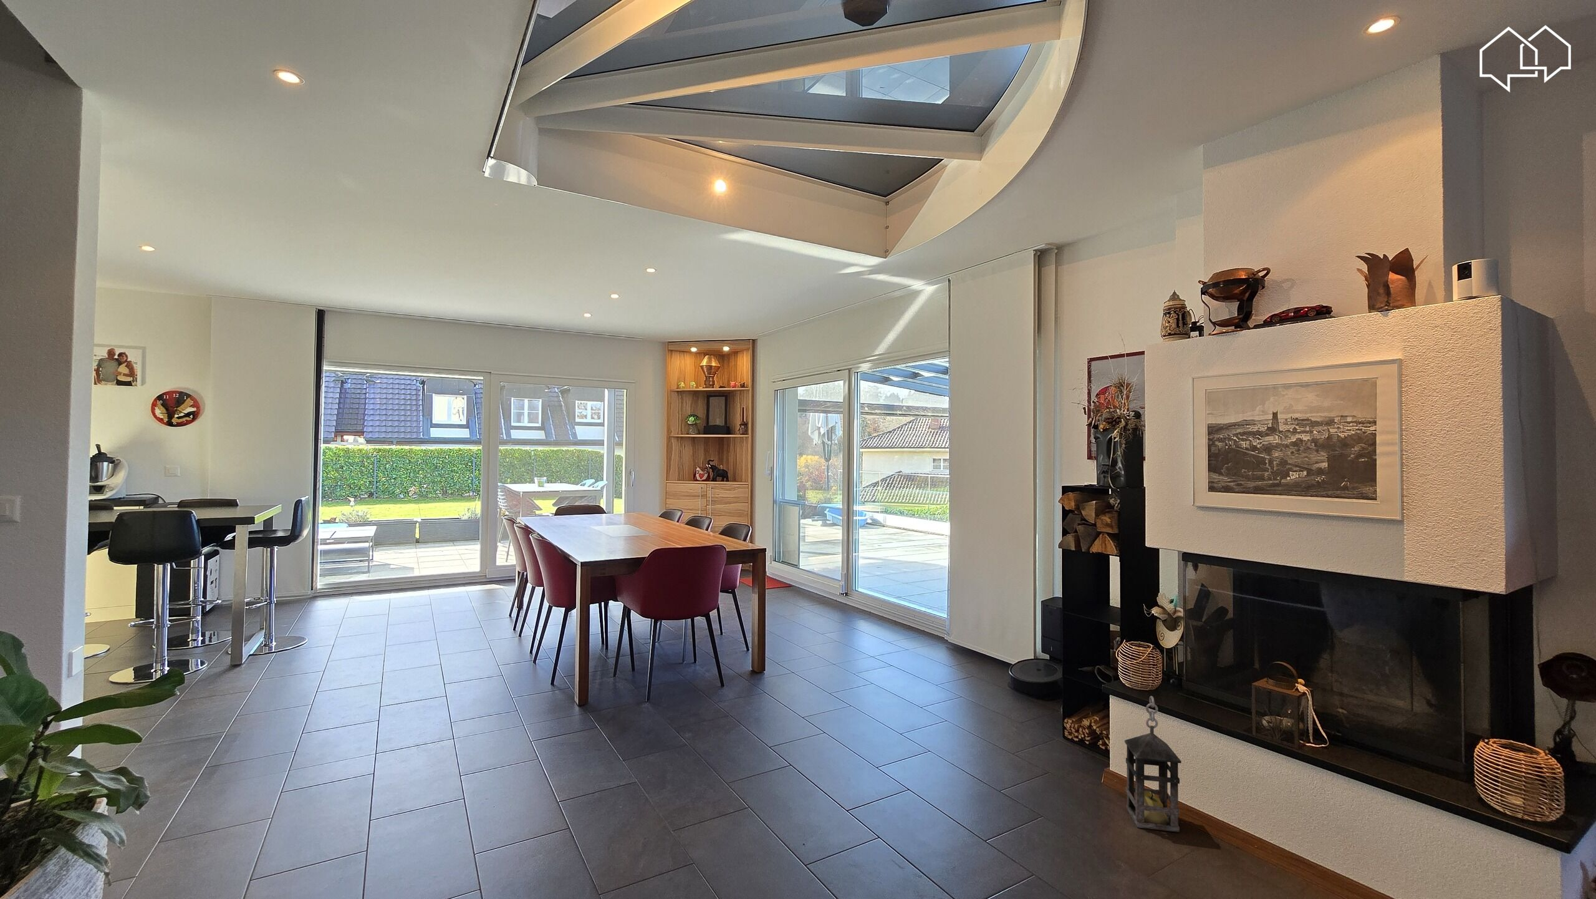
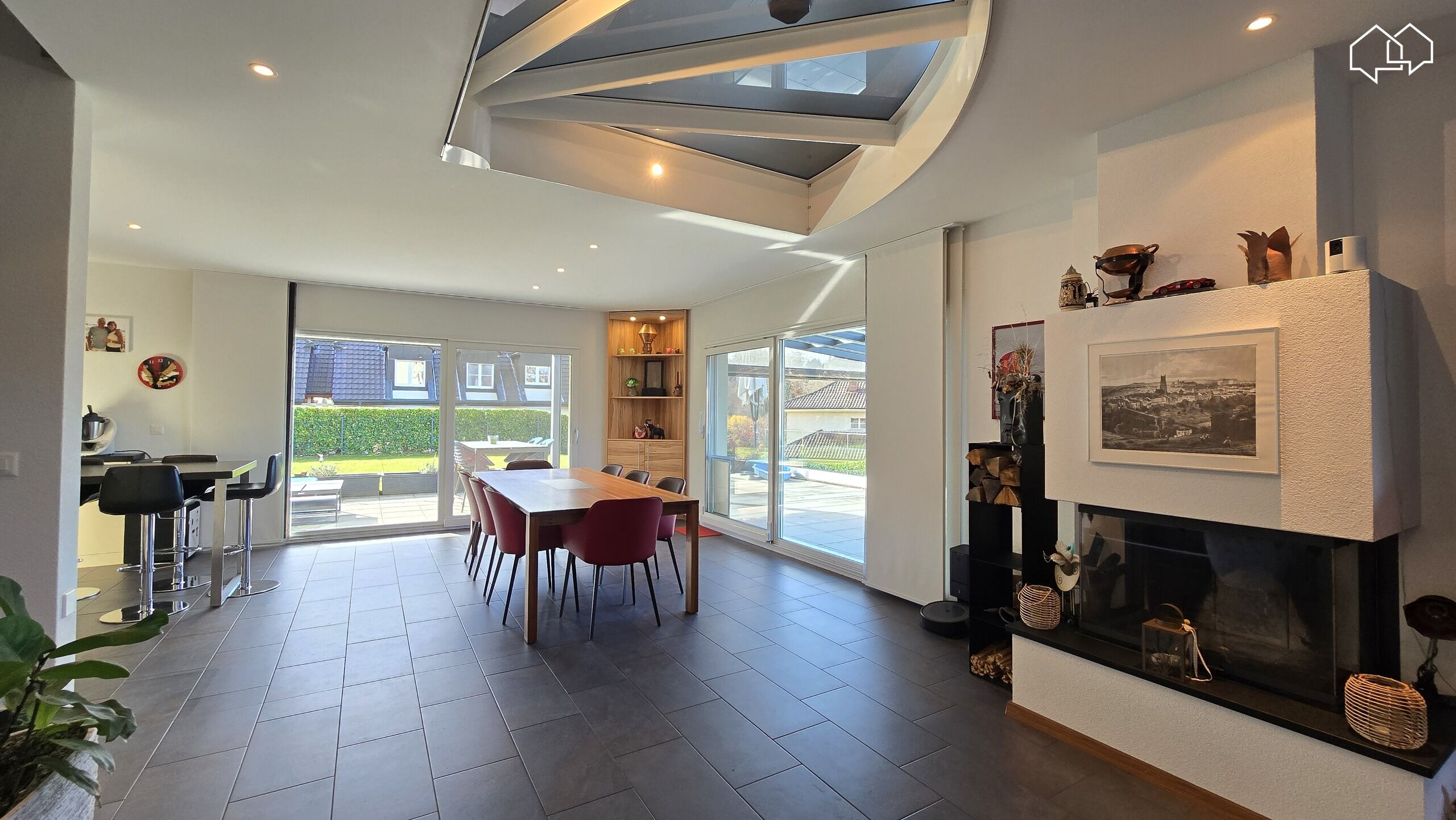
- lantern (1151, 758)
